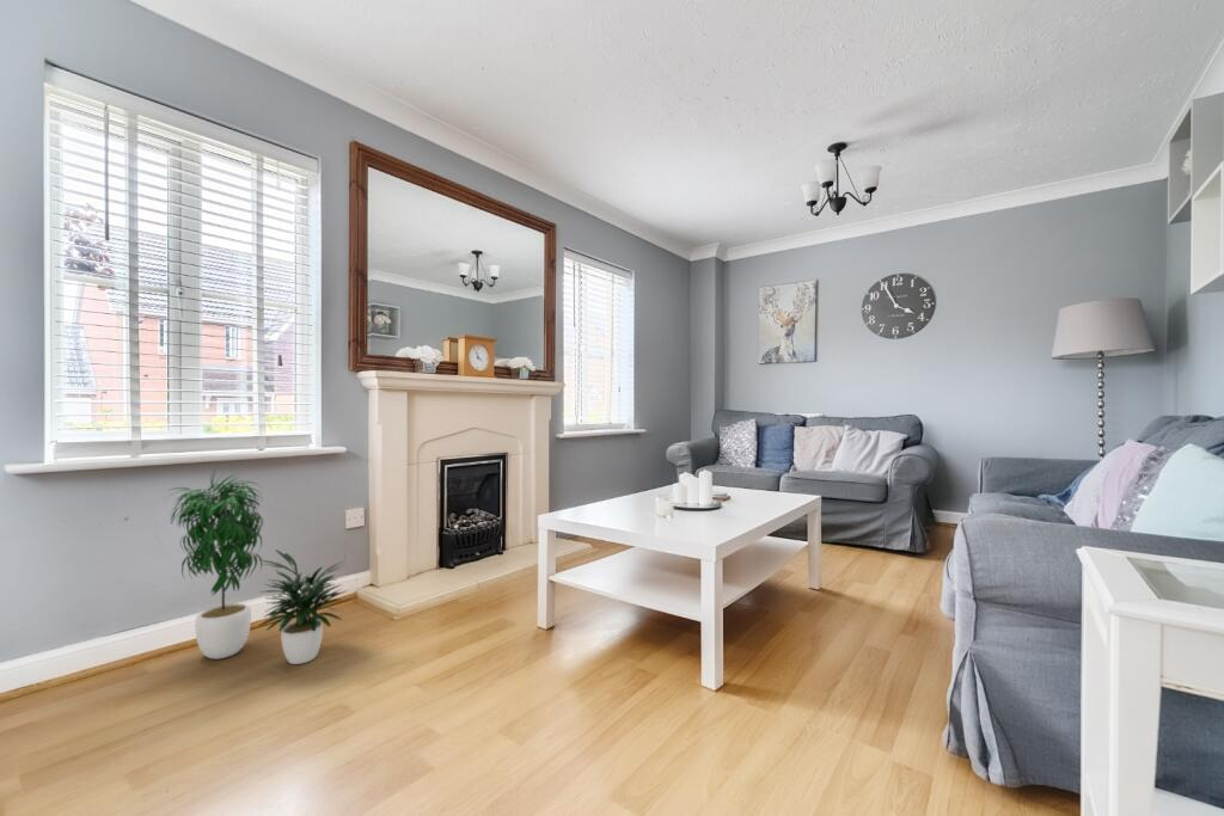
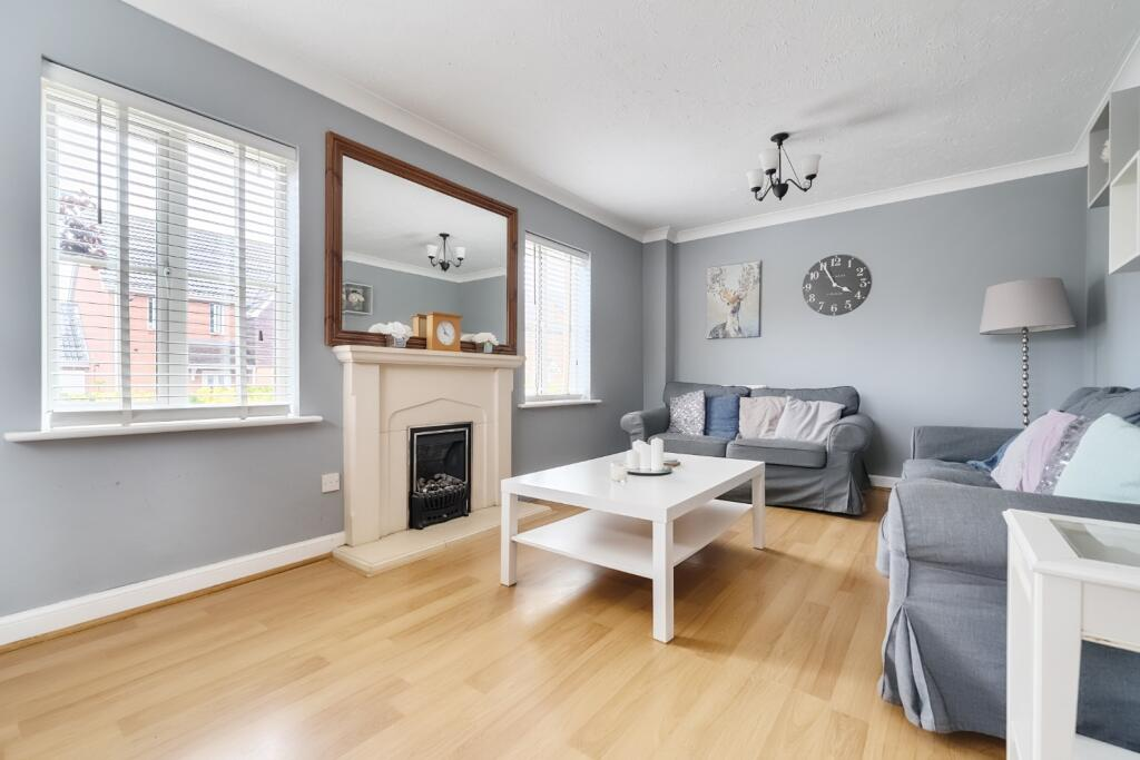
- potted plant (256, 562)
